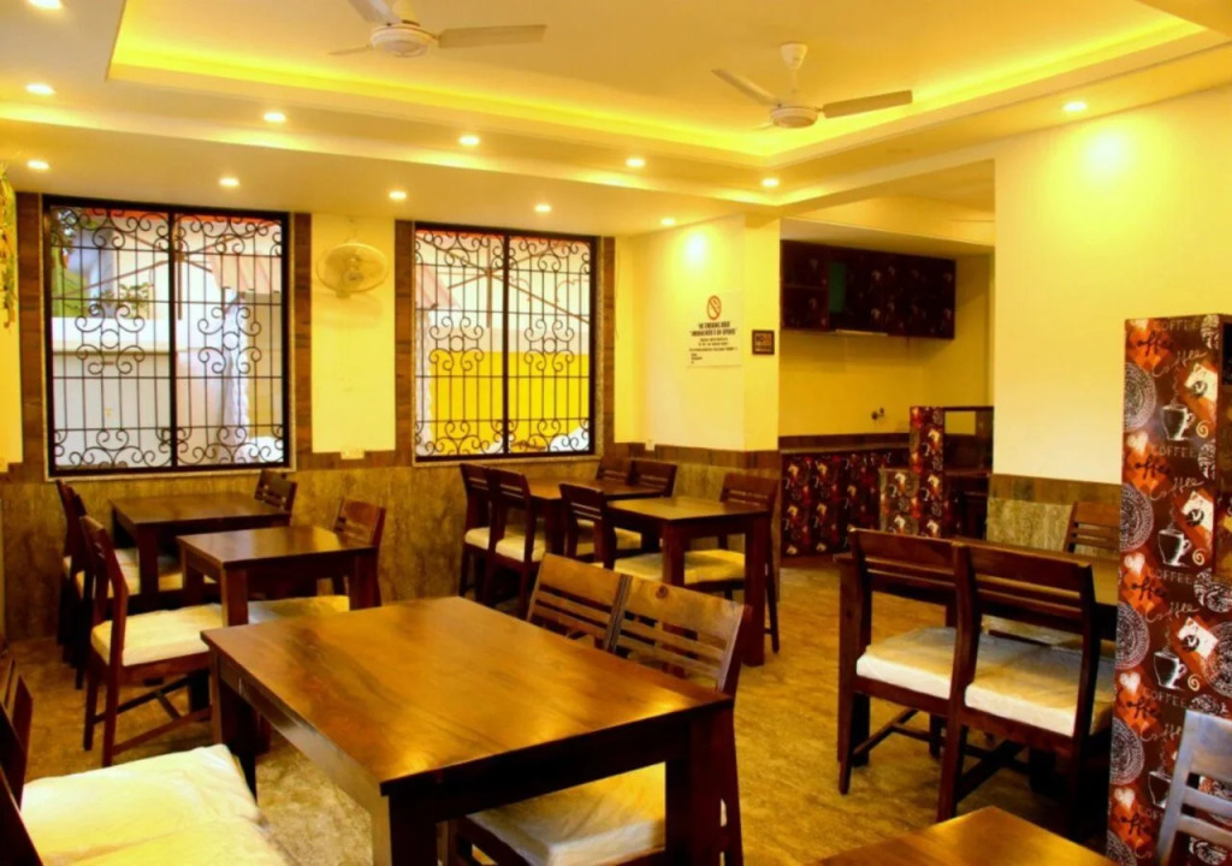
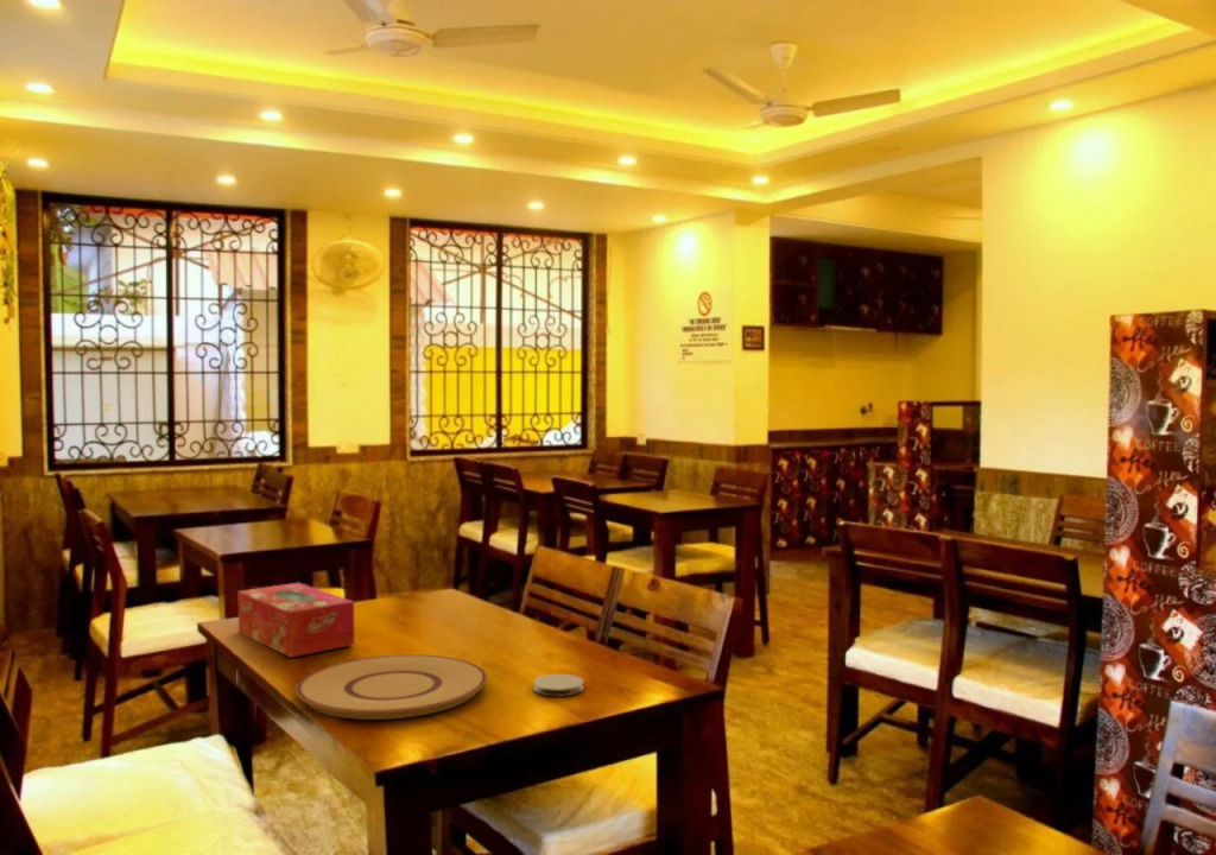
+ tissue box (294, 616)
+ coaster (558, 684)
+ plate (393, 685)
